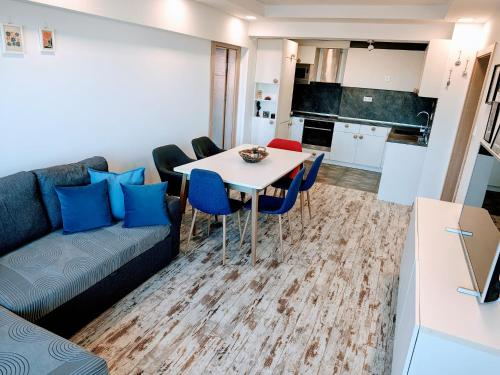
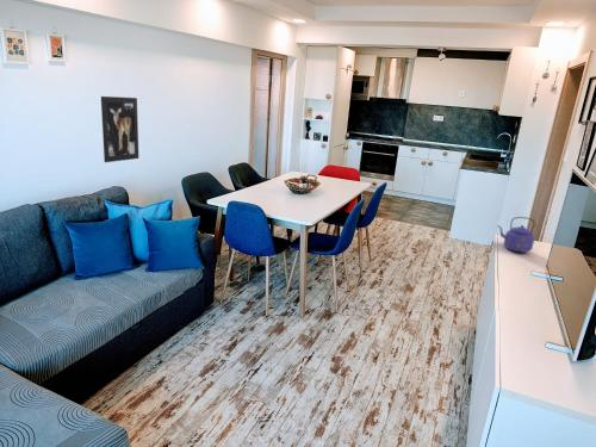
+ wall art (120, 129)
+ kettle (515, 232)
